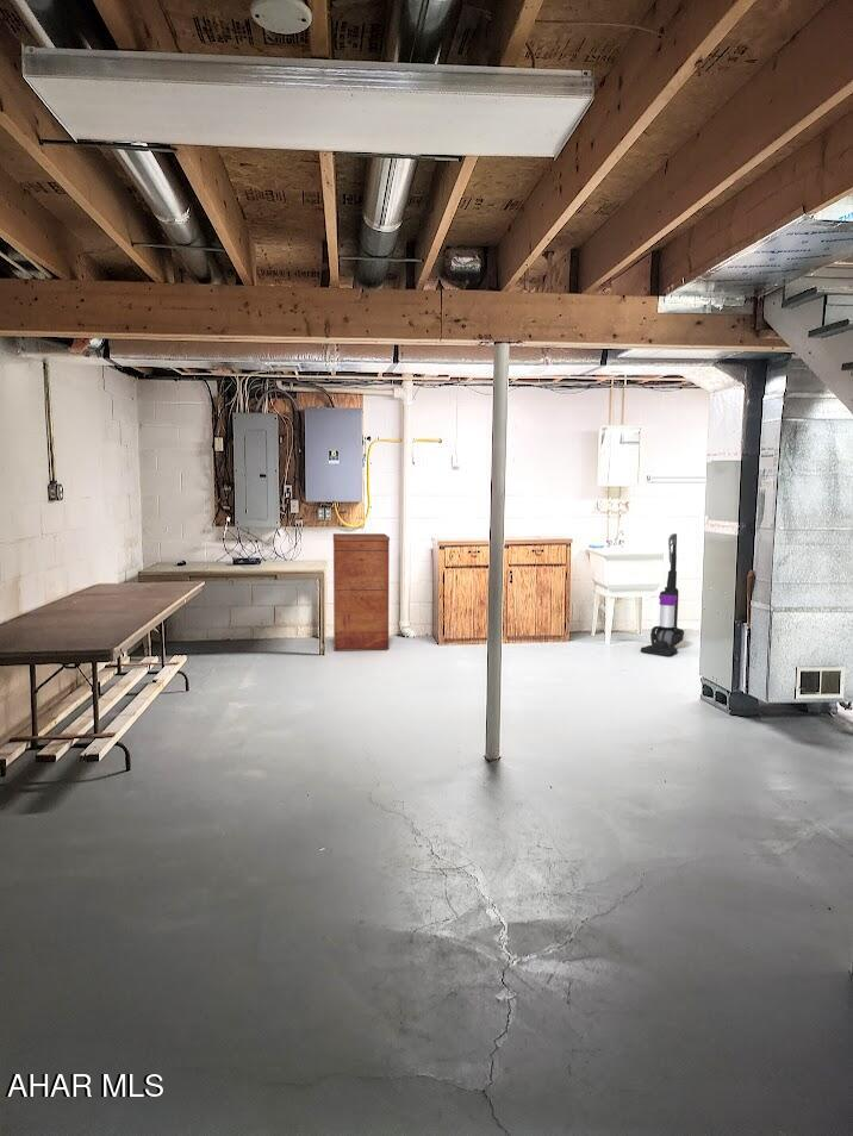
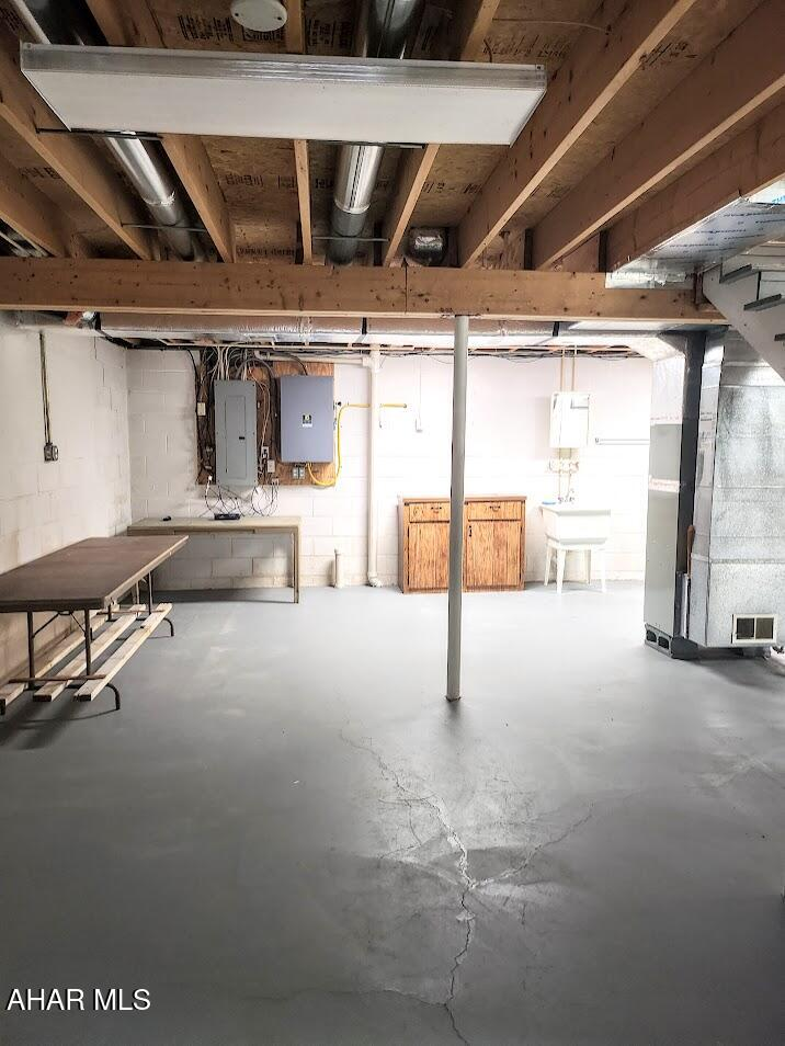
- filing cabinet (360, 589)
- vacuum cleaner (666, 592)
